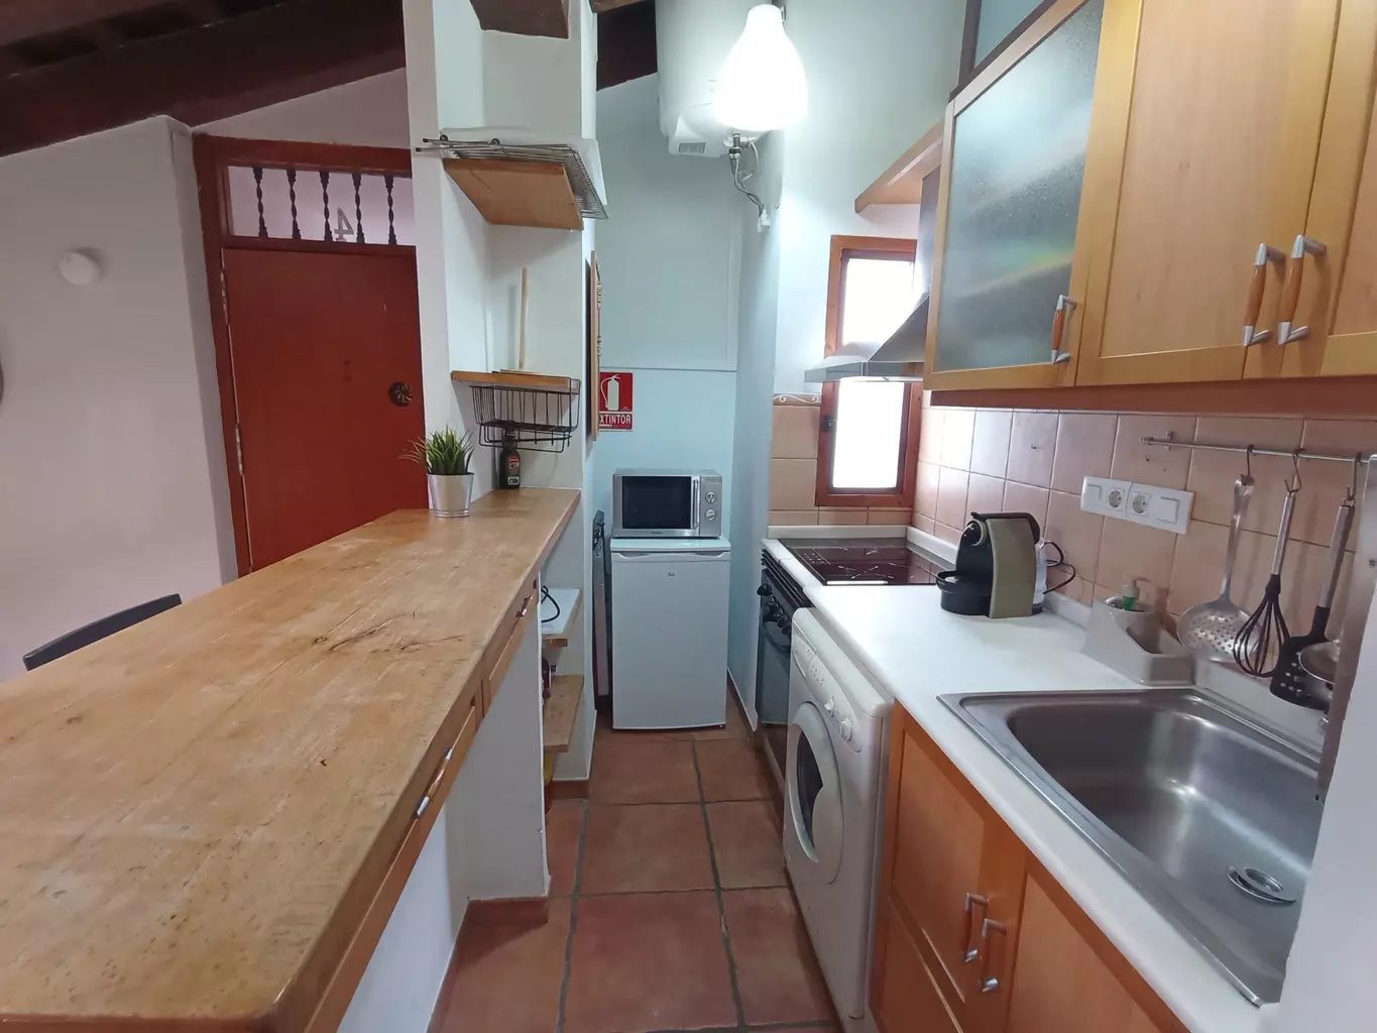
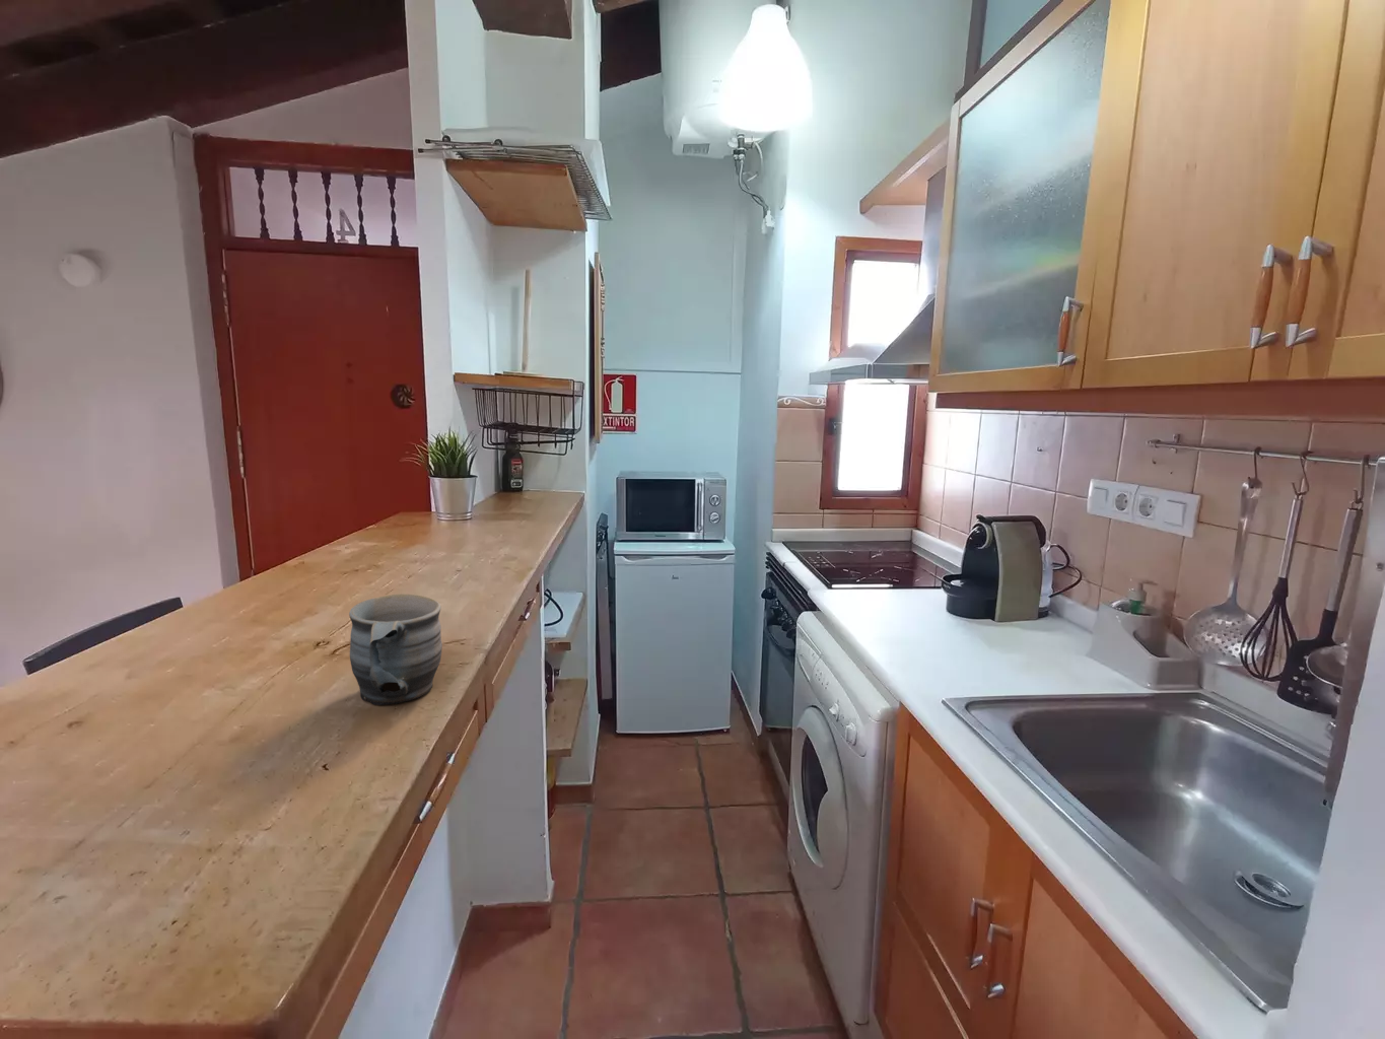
+ mug (397, 654)
